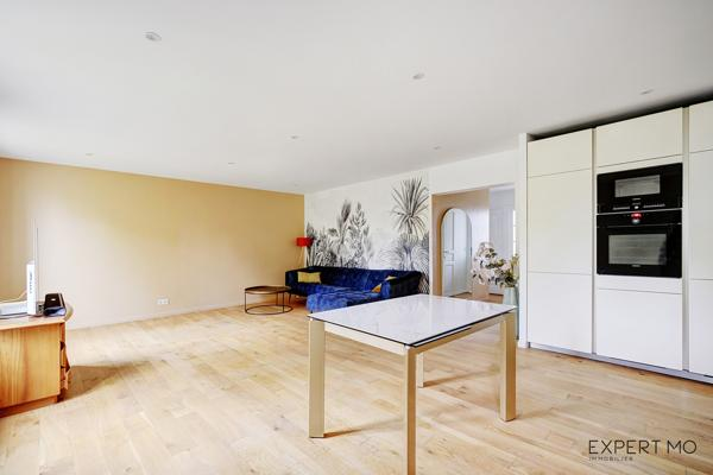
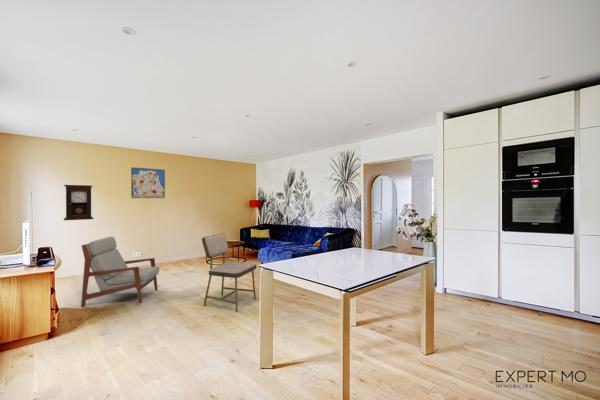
+ dining chair (230, 269)
+ armchair (124, 267)
+ pendulum clock (78, 202)
+ wall art (148, 183)
